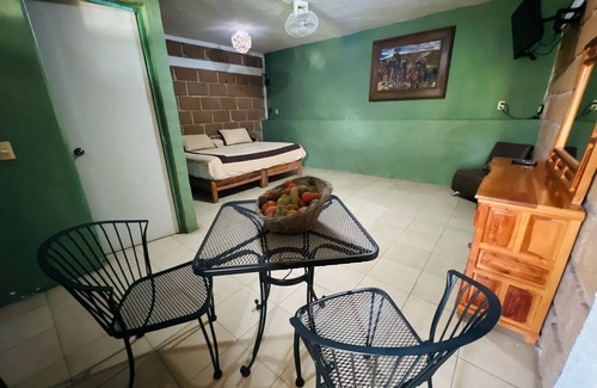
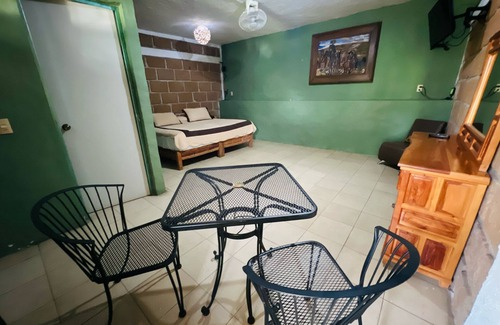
- fruit basket (293, 202)
